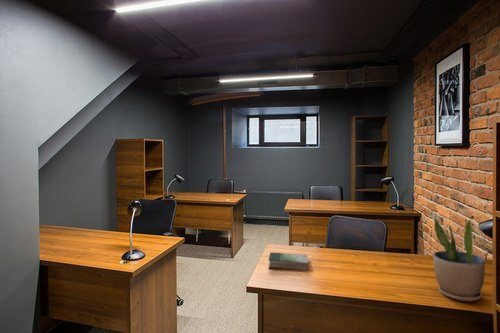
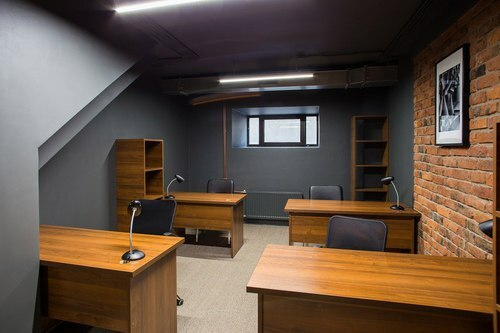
- potted plant (457, 254)
- book (288, 259)
